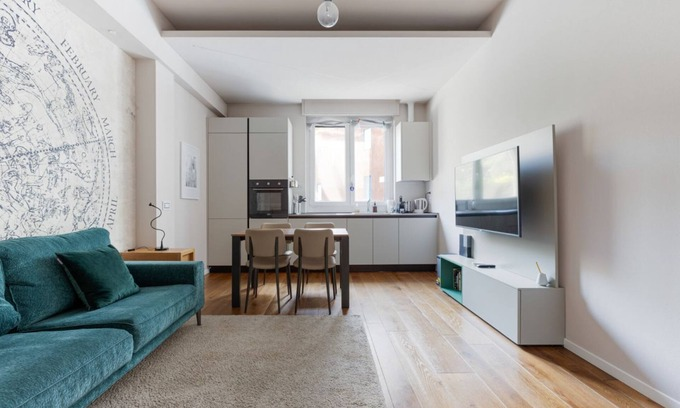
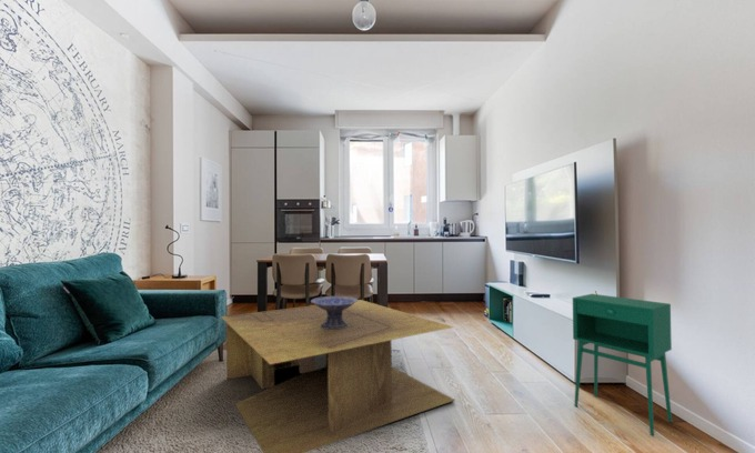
+ storage cabinet (618, 356)
+ coffee table (330, 355)
+ decorative bowl (334, 312)
